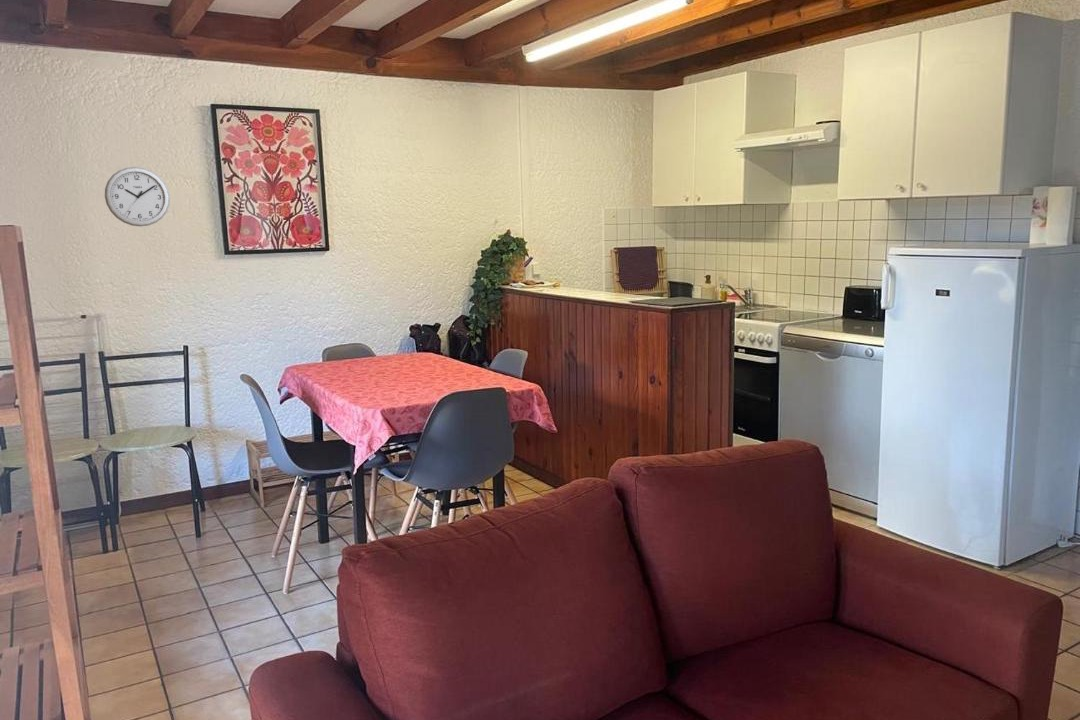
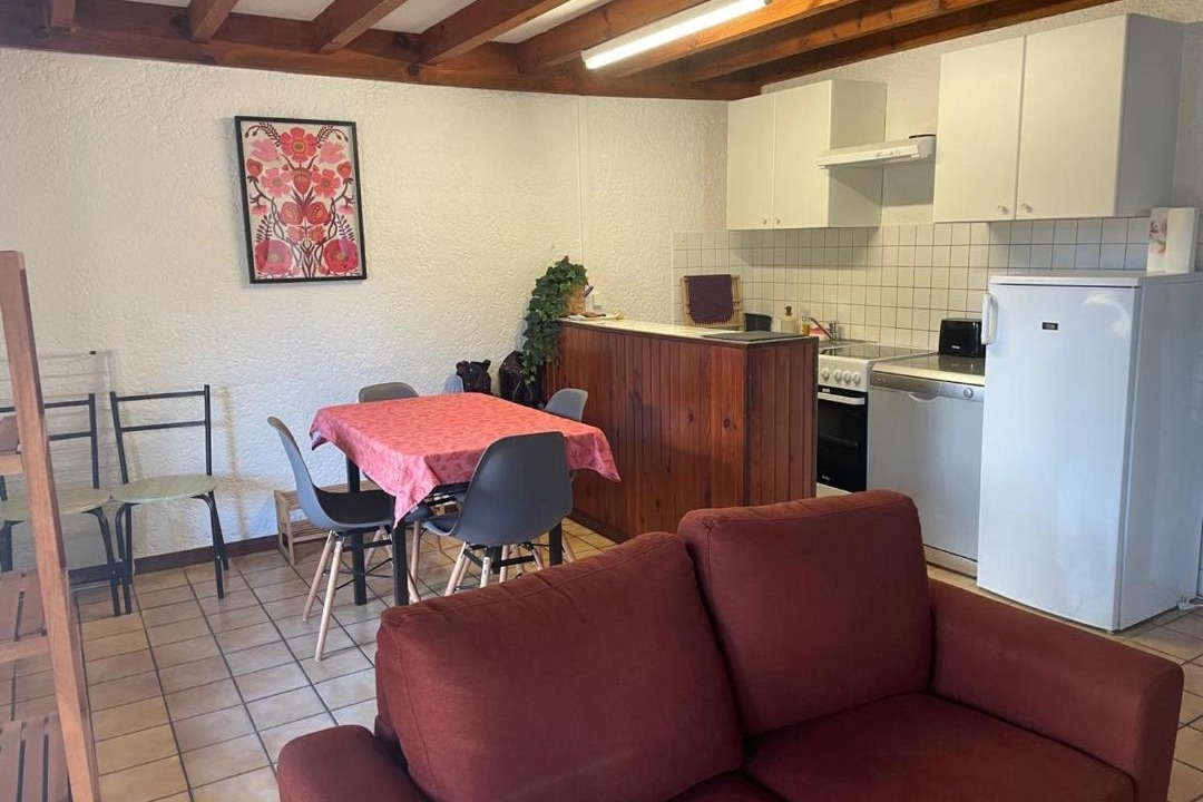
- wall clock (138, 196)
